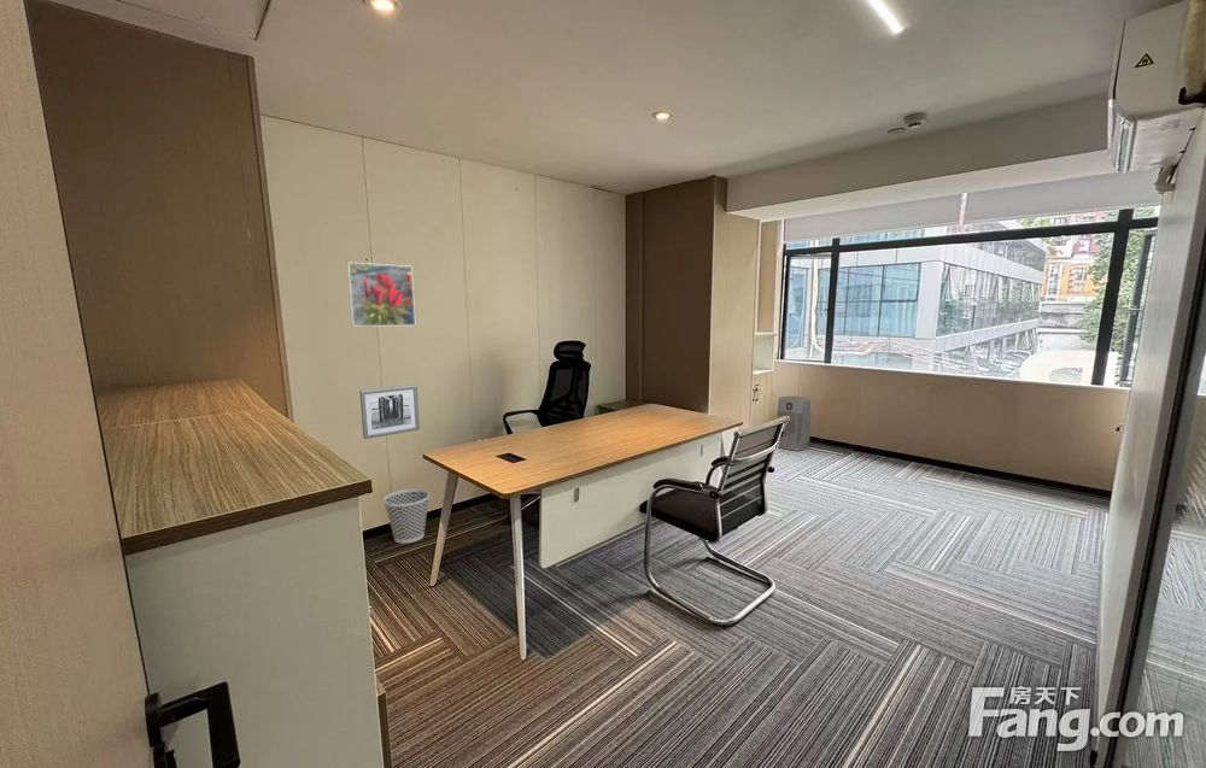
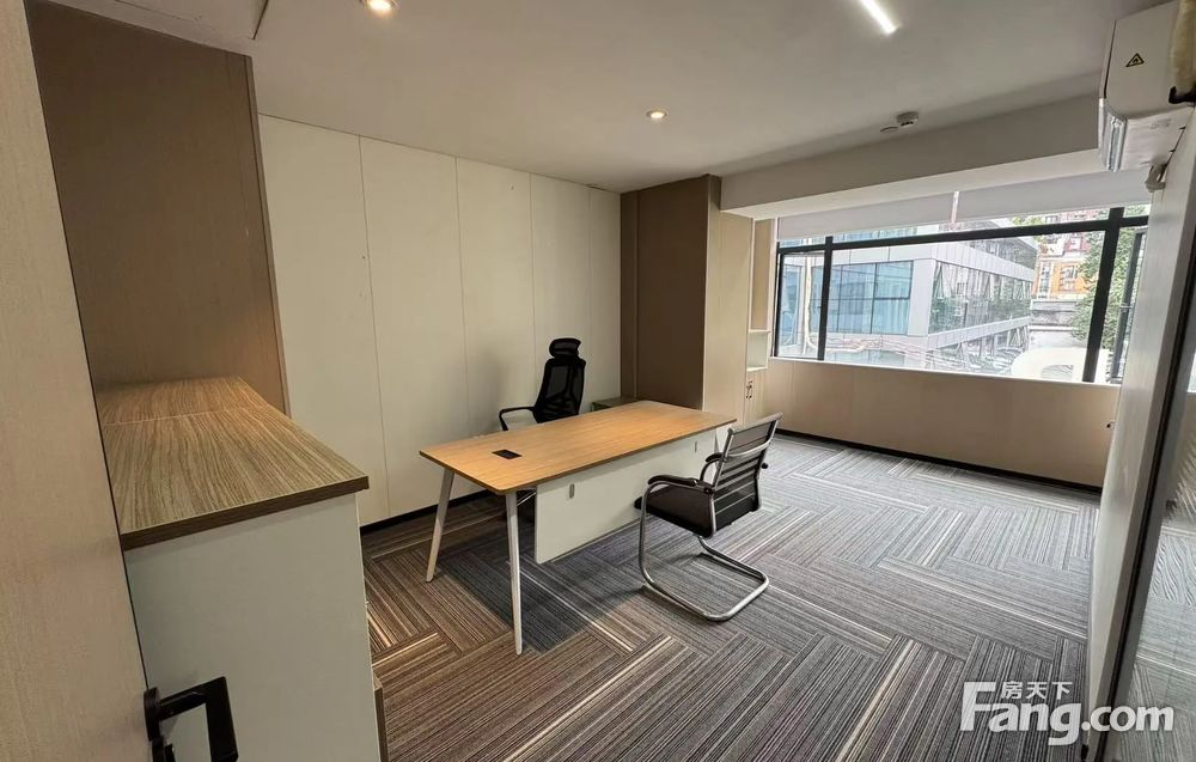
- air purifier (794, 422)
- wall art (391, 410)
- wastebasket (408, 516)
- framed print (382, 295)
